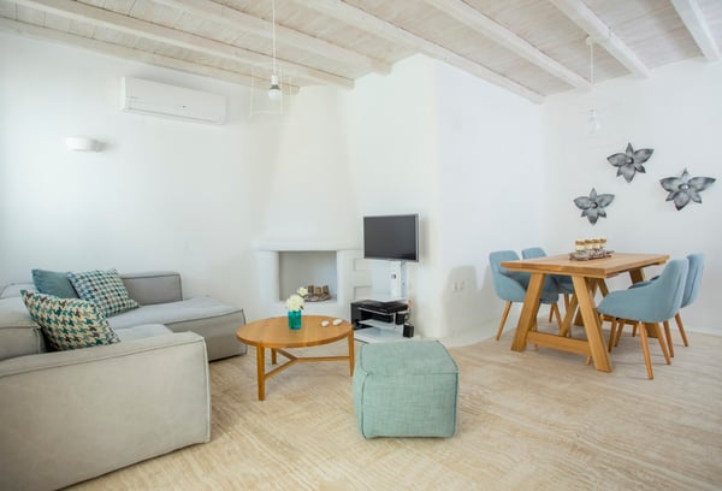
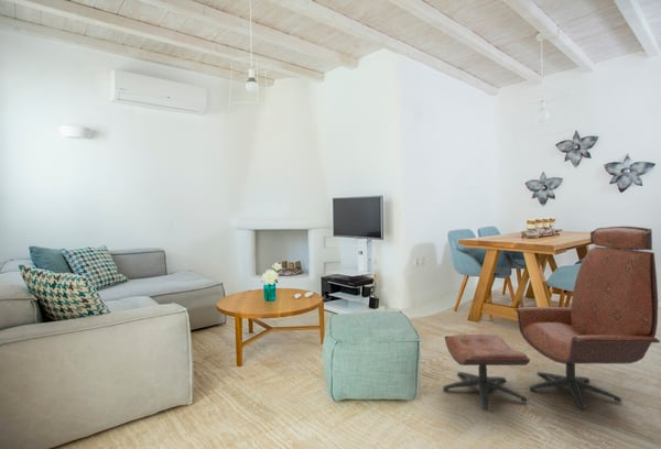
+ lounge chair (533, 308)
